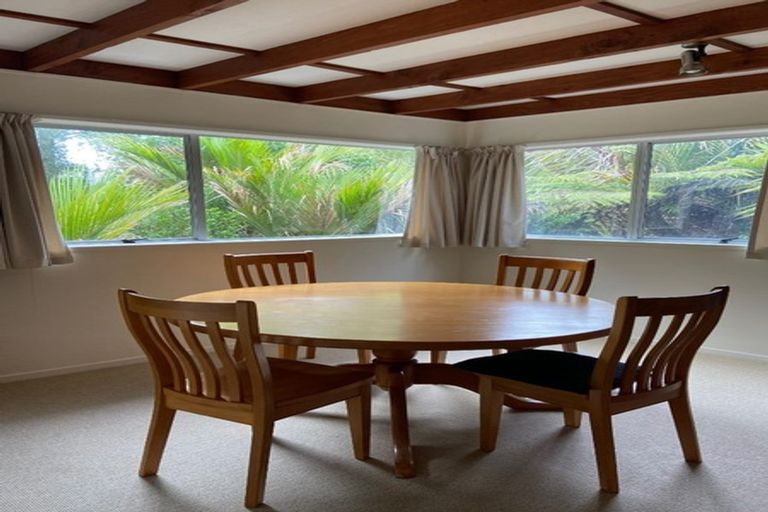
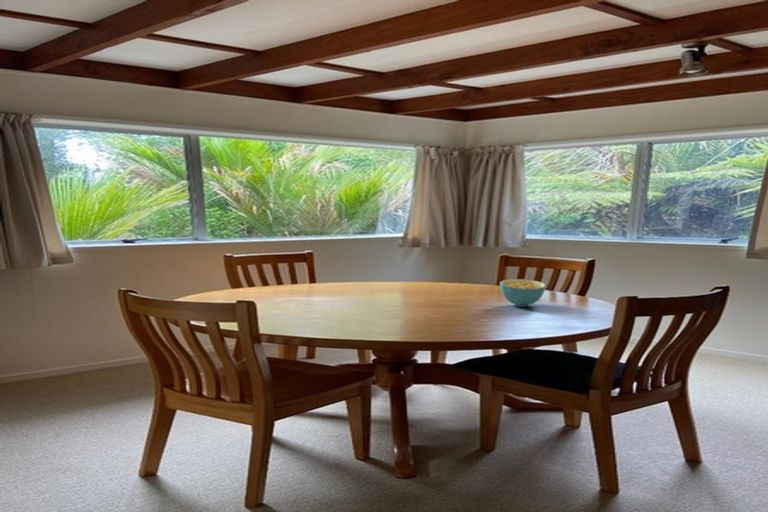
+ cereal bowl (522, 294)
